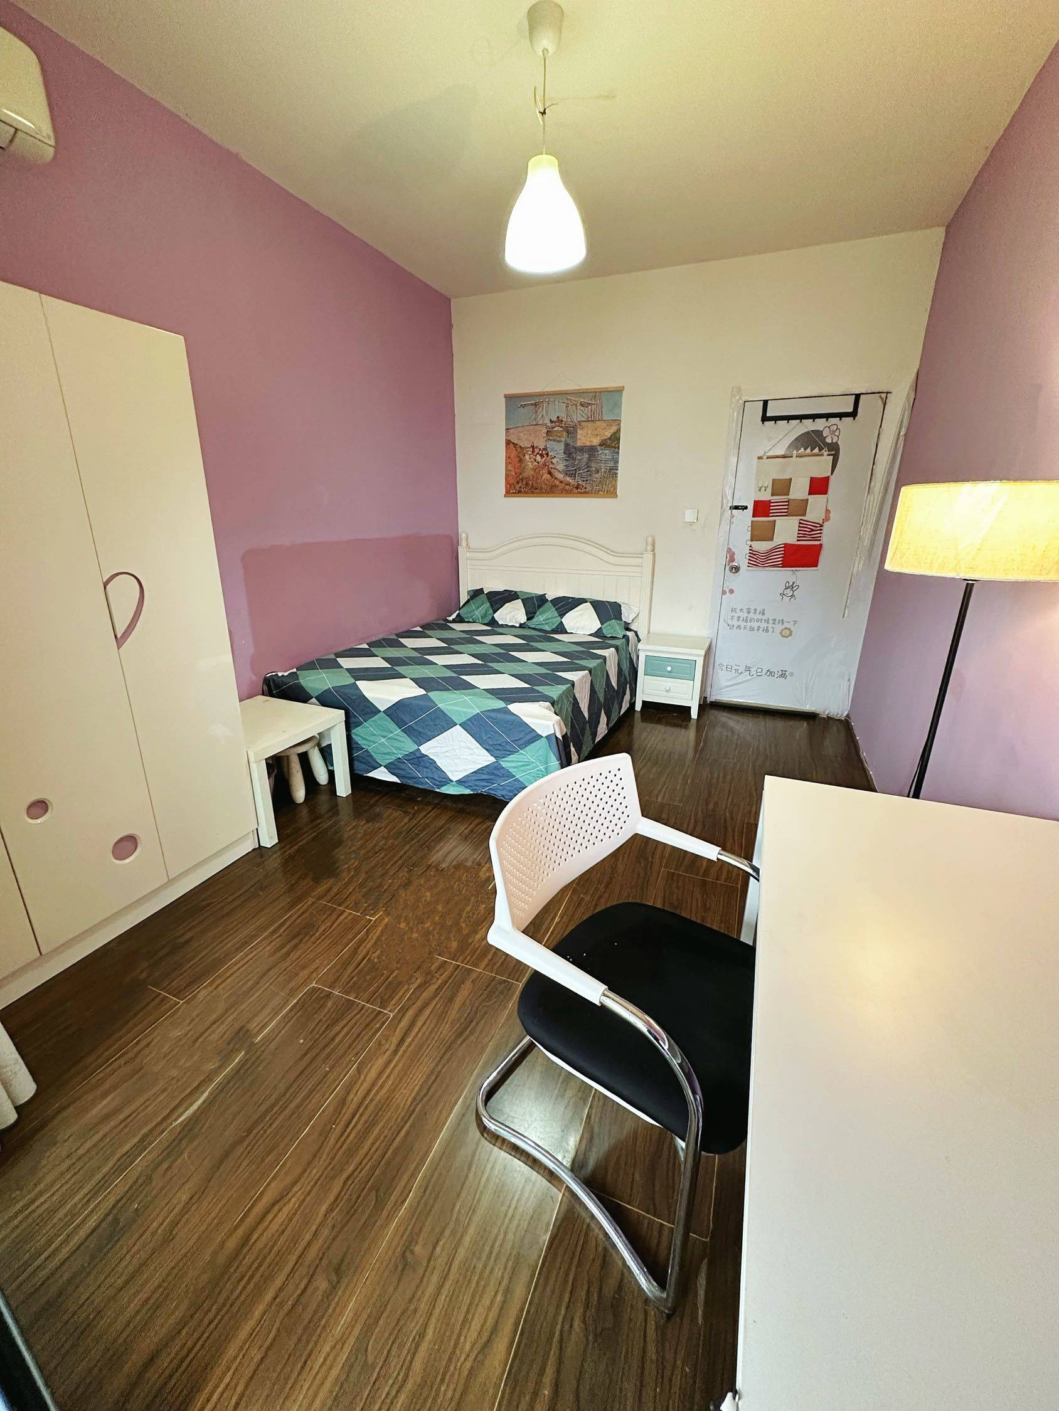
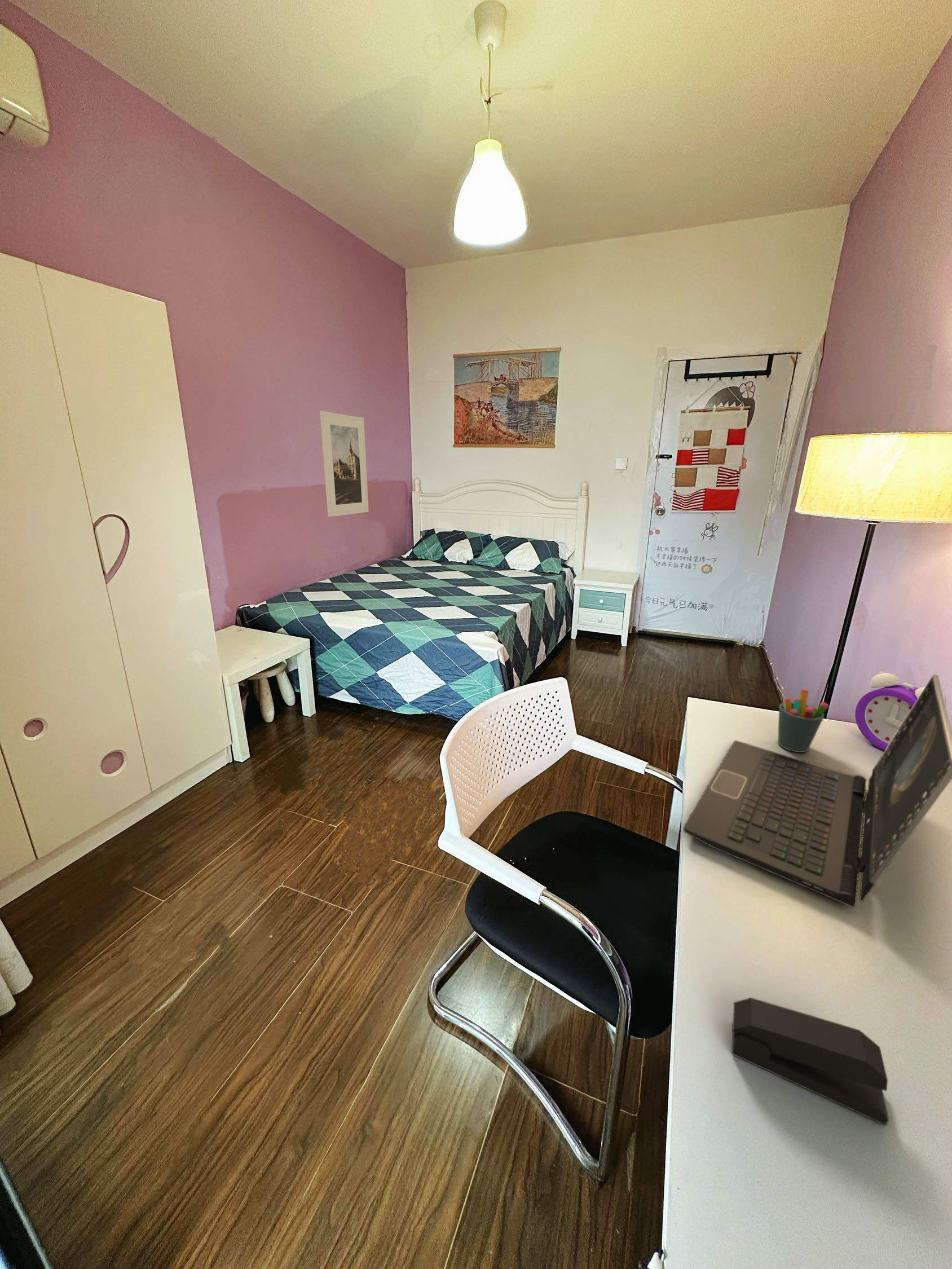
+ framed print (346, 466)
+ laptop (808, 762)
+ alarm clock (900, 714)
+ stapler (808, 1047)
+ pen holder (799, 718)
